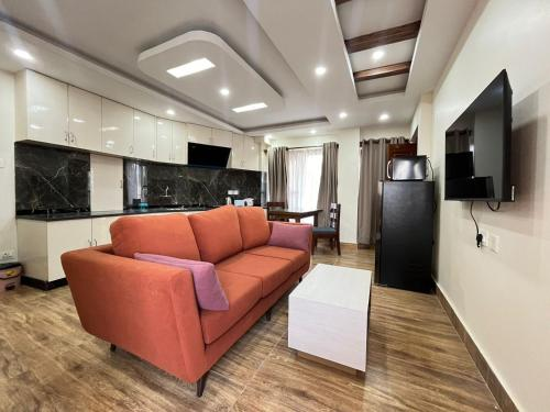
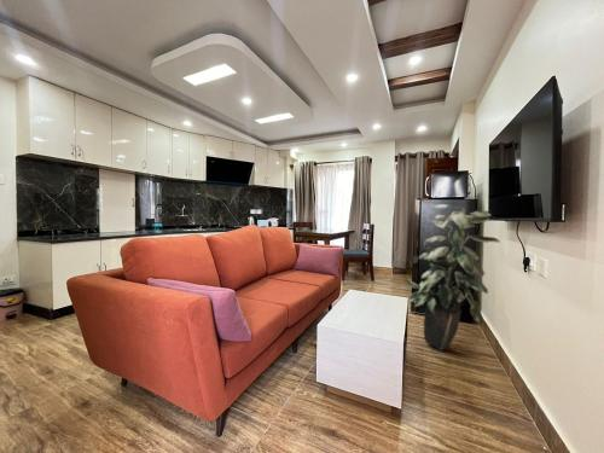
+ indoor plant (448, 275)
